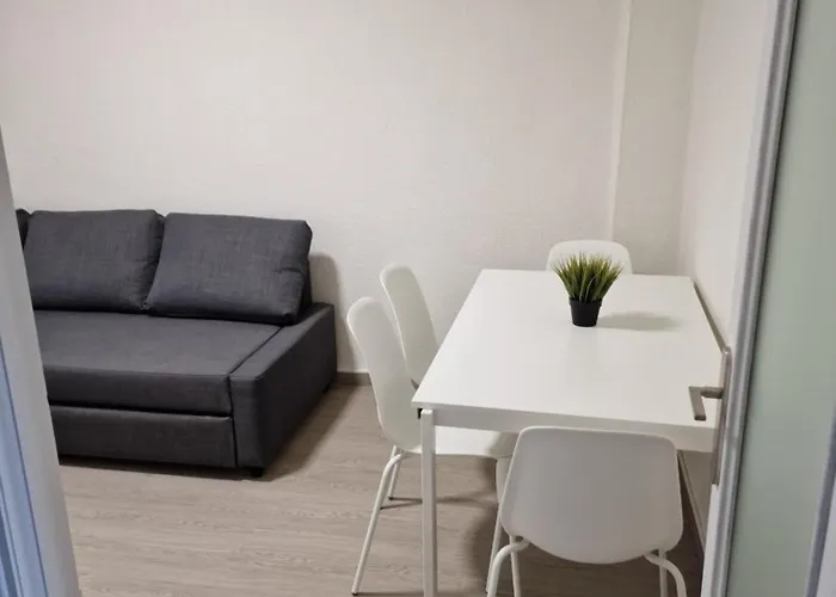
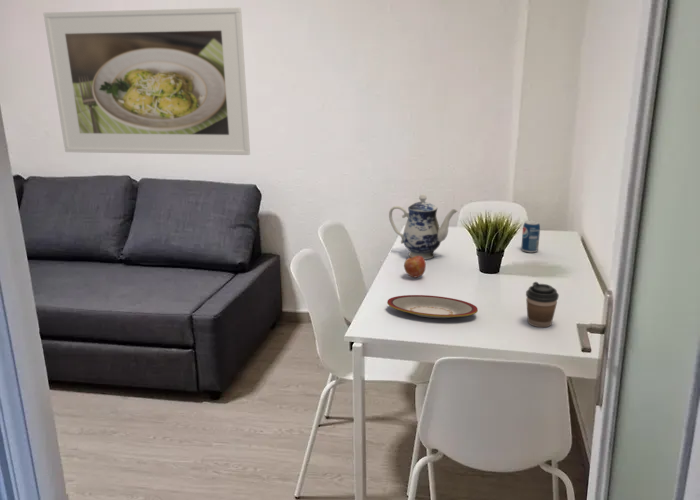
+ apple (414, 266)
+ teapot (422, 225)
+ plate (431, 308)
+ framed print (147, 84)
+ coffee cup (541, 303)
+ beverage can (530, 236)
